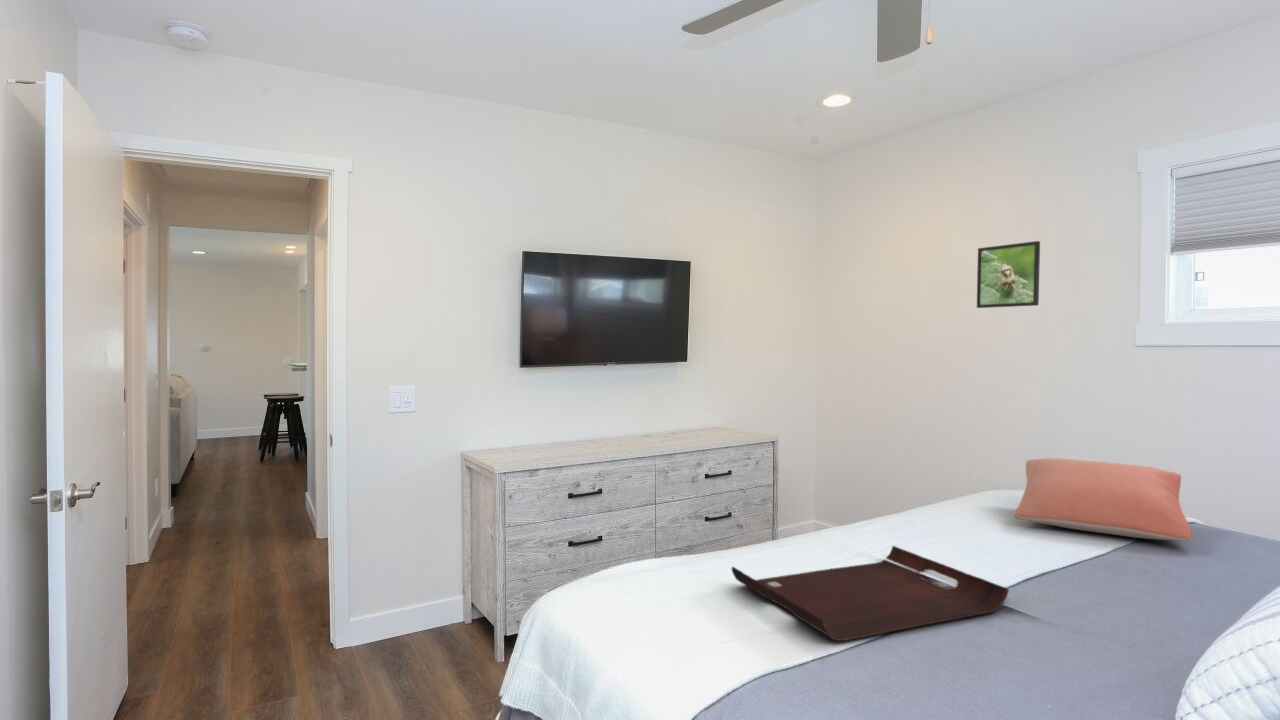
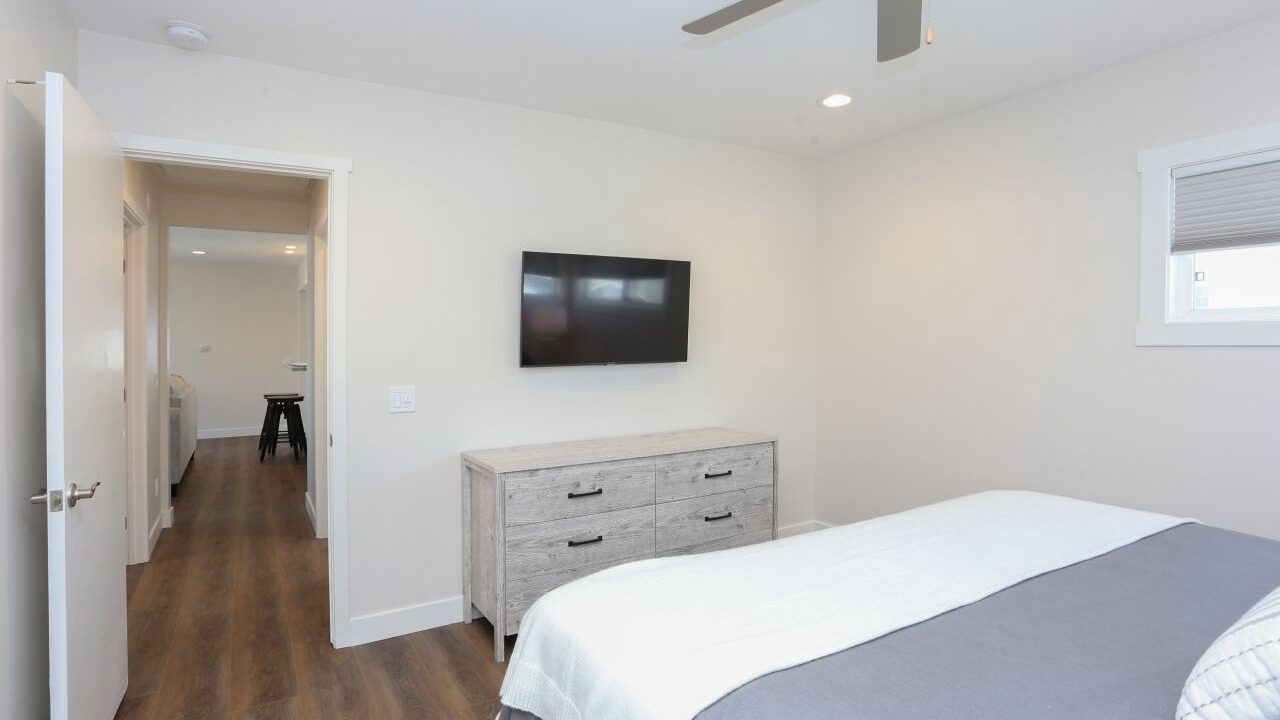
- pillow (1098, 495)
- serving tray (863, 587)
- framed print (1007, 275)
